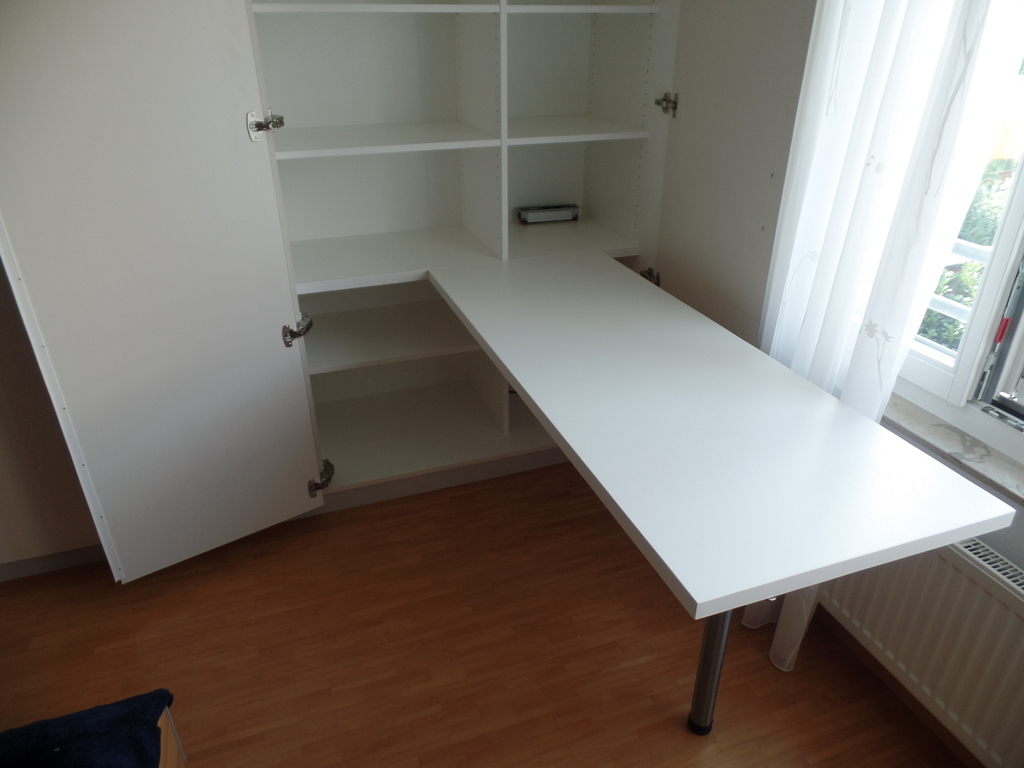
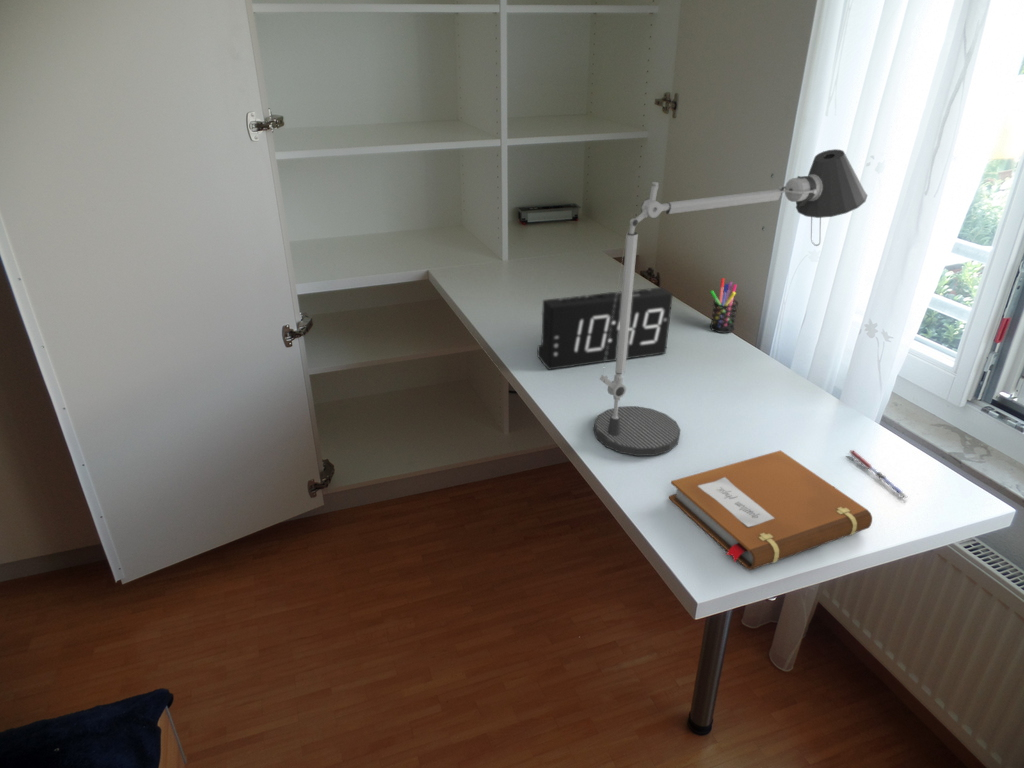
+ notebook (764, 506)
+ desk lamp (719, 207)
+ pen holder (722, 305)
+ pen (877, 472)
+ alarm clock (603, 324)
